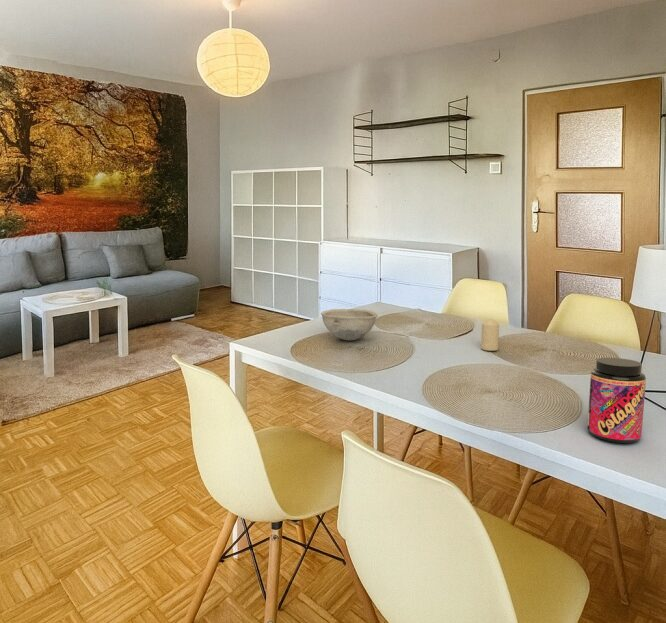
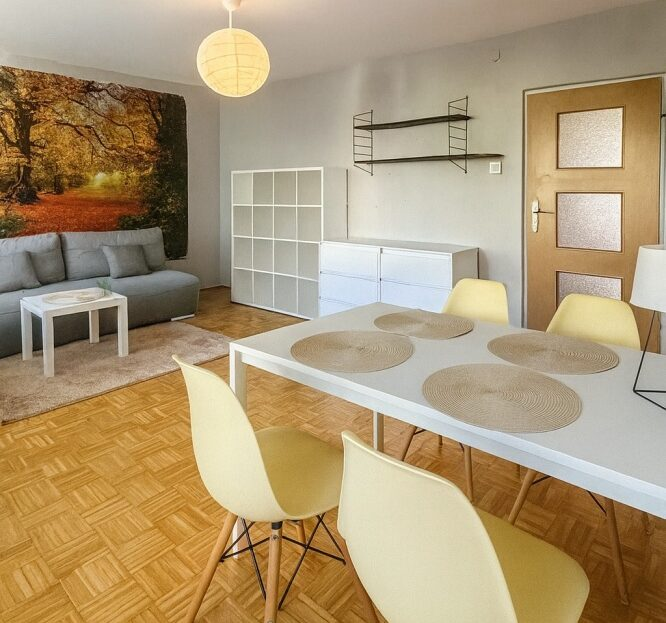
- bowl (349, 325)
- jar (616, 398)
- candle (490, 334)
